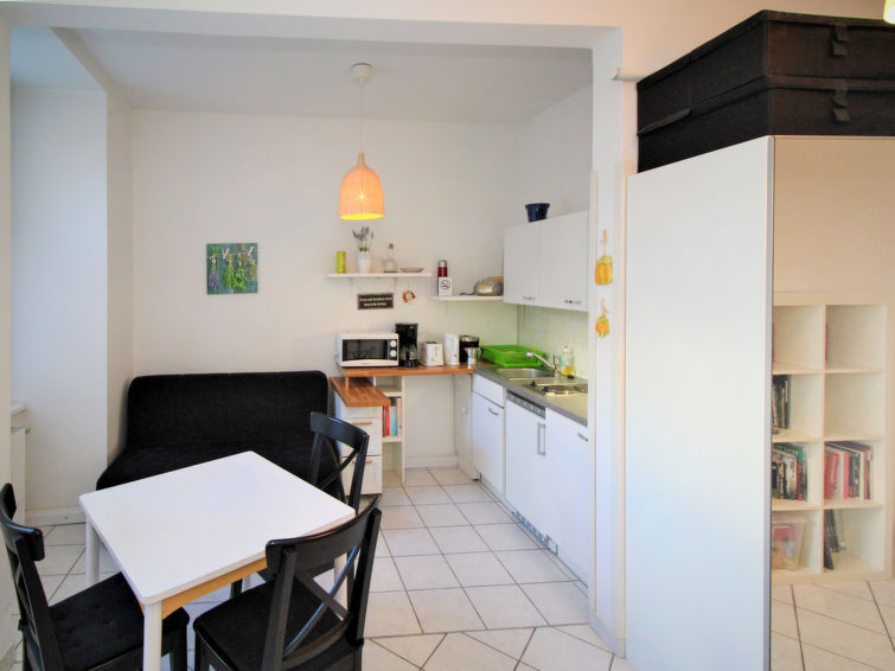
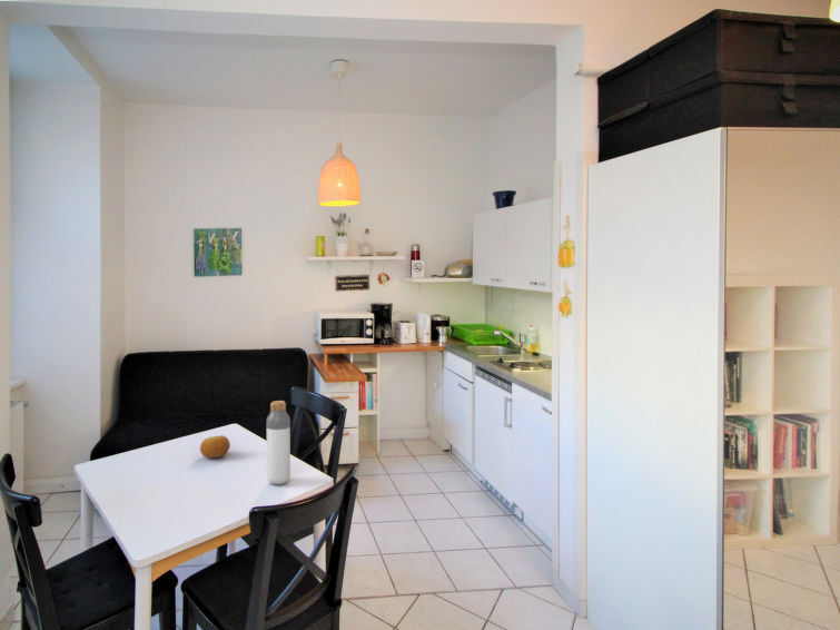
+ bottle (278, 442)
+ fruit (215, 446)
